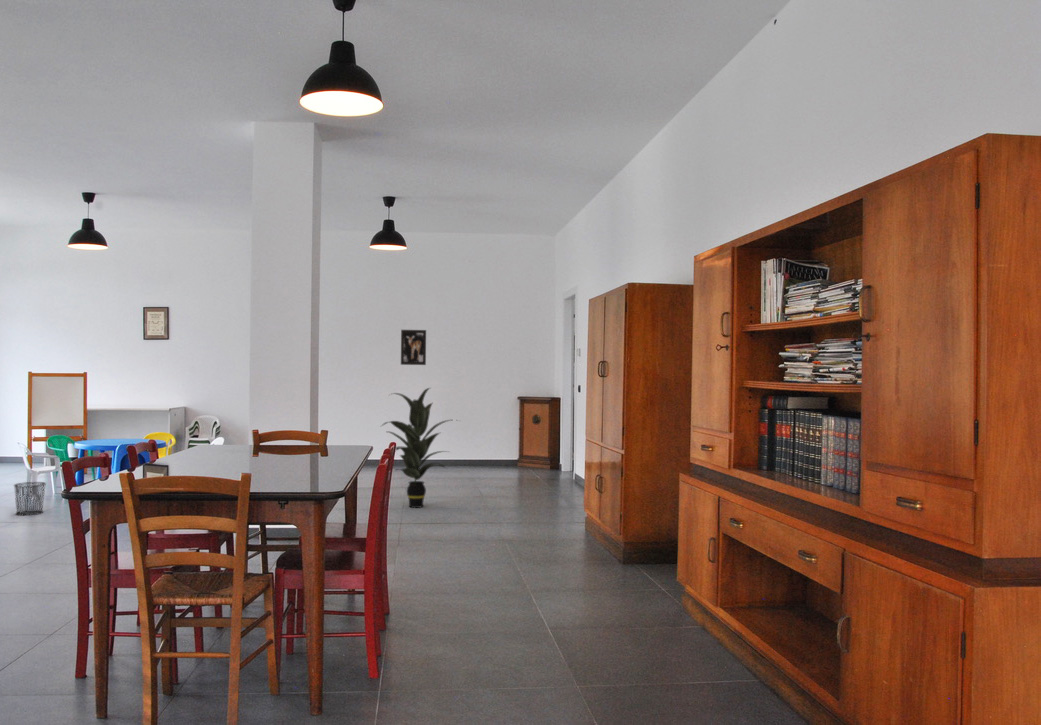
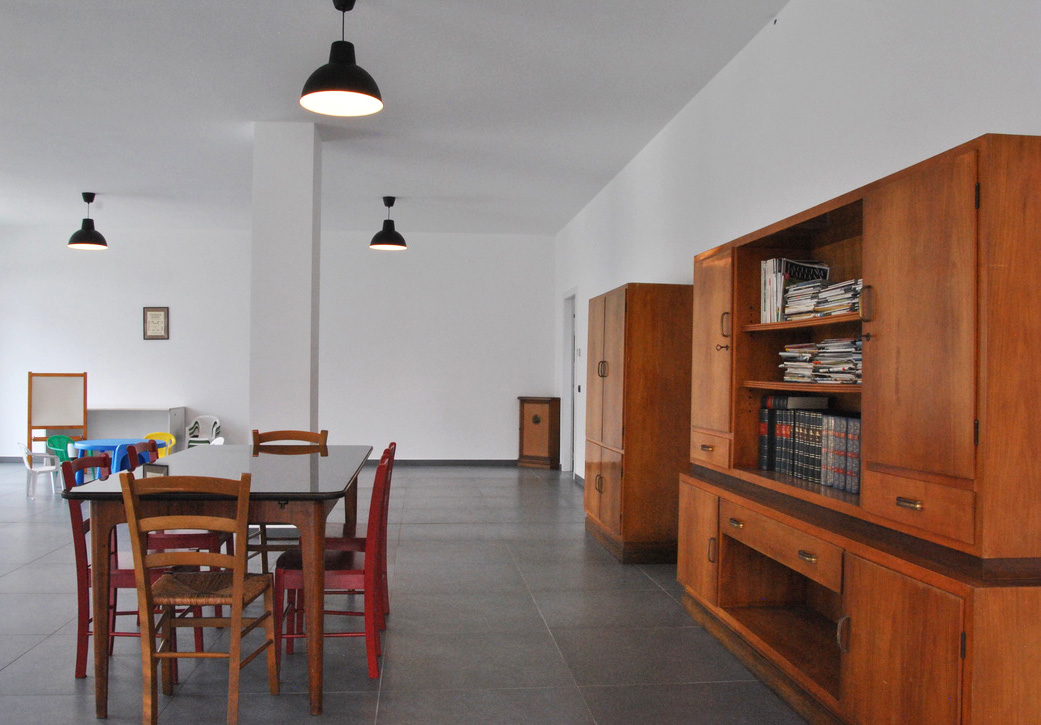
- indoor plant (418, 447)
- wall art (413, 347)
- waste bin (29, 499)
